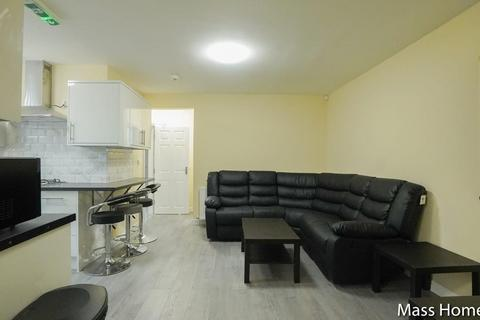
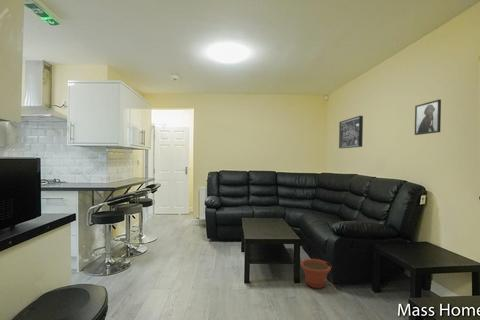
+ wall art (350, 133)
+ plant pot (315, 274)
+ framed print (427, 118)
